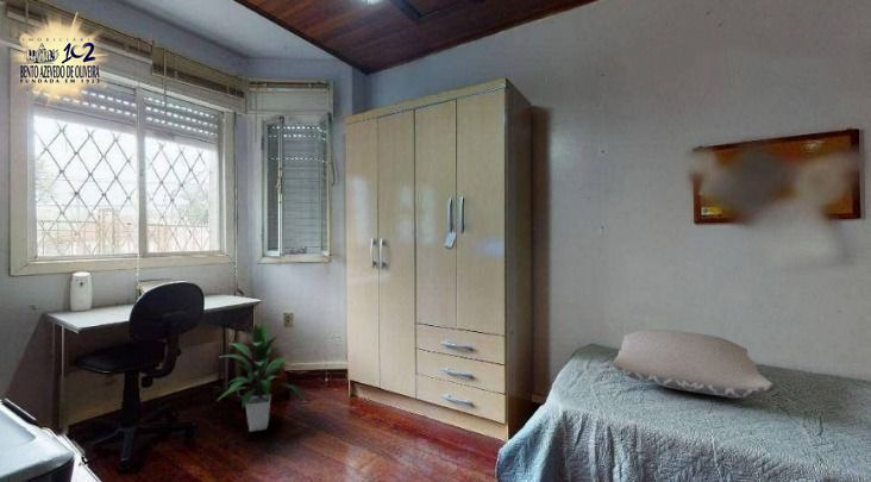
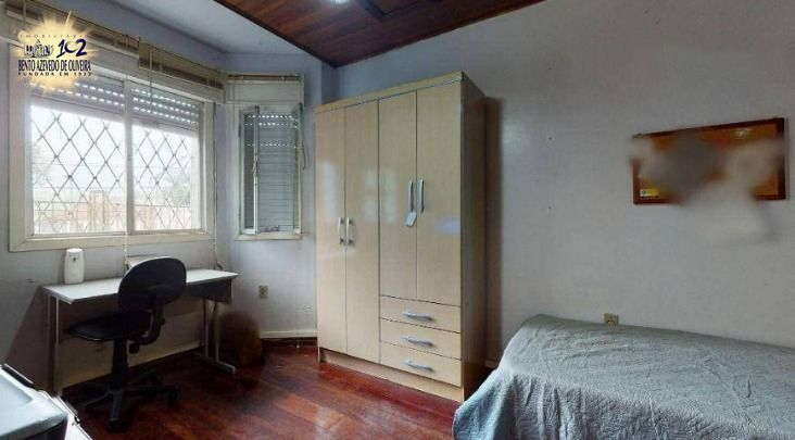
- pillow (683, 357)
- indoor plant (262, 375)
